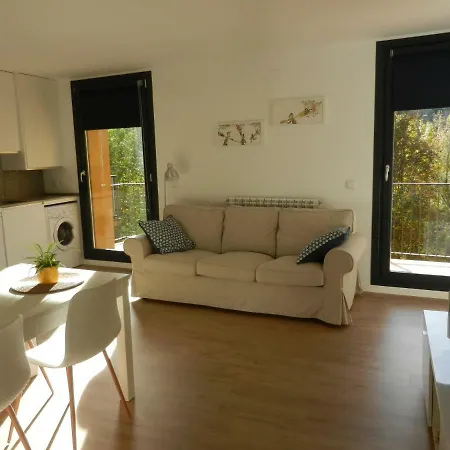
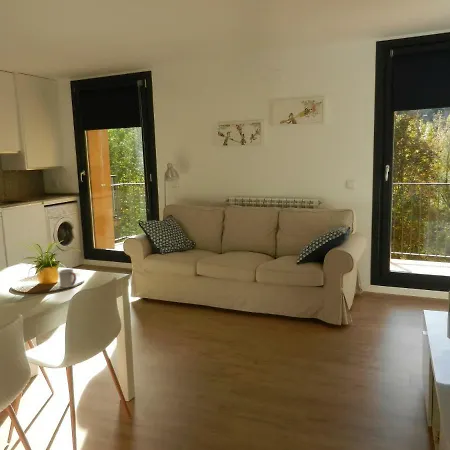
+ cup (68, 278)
